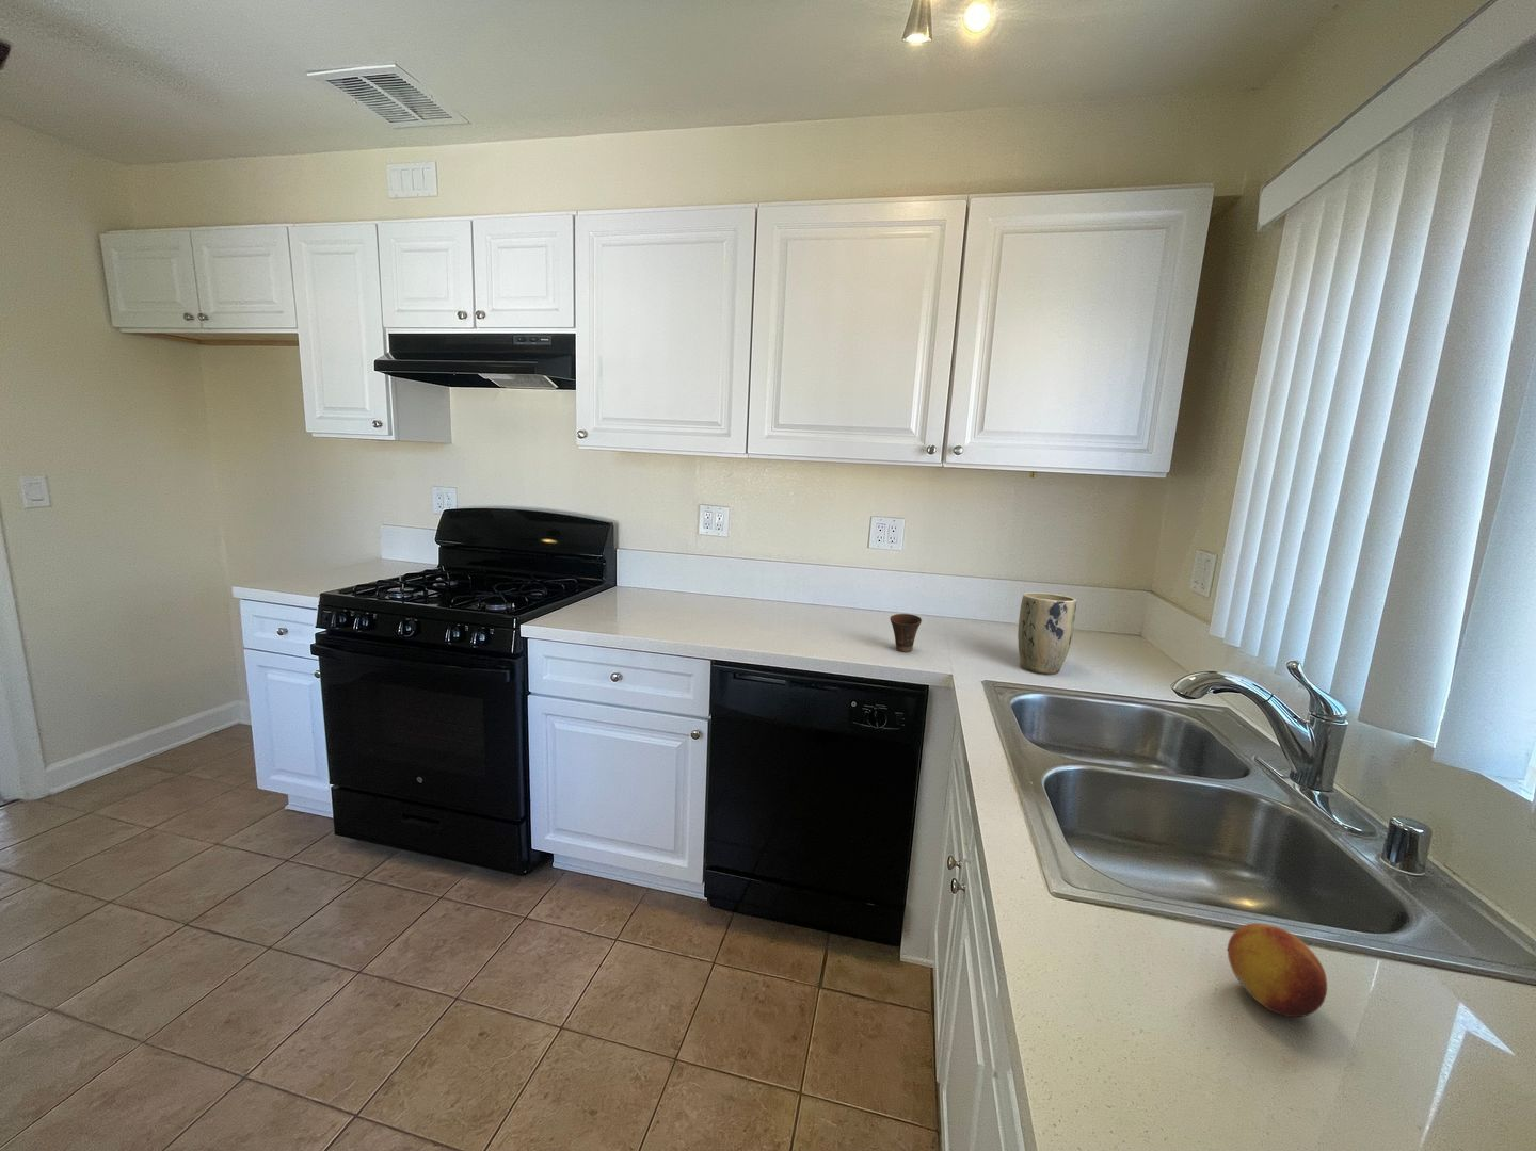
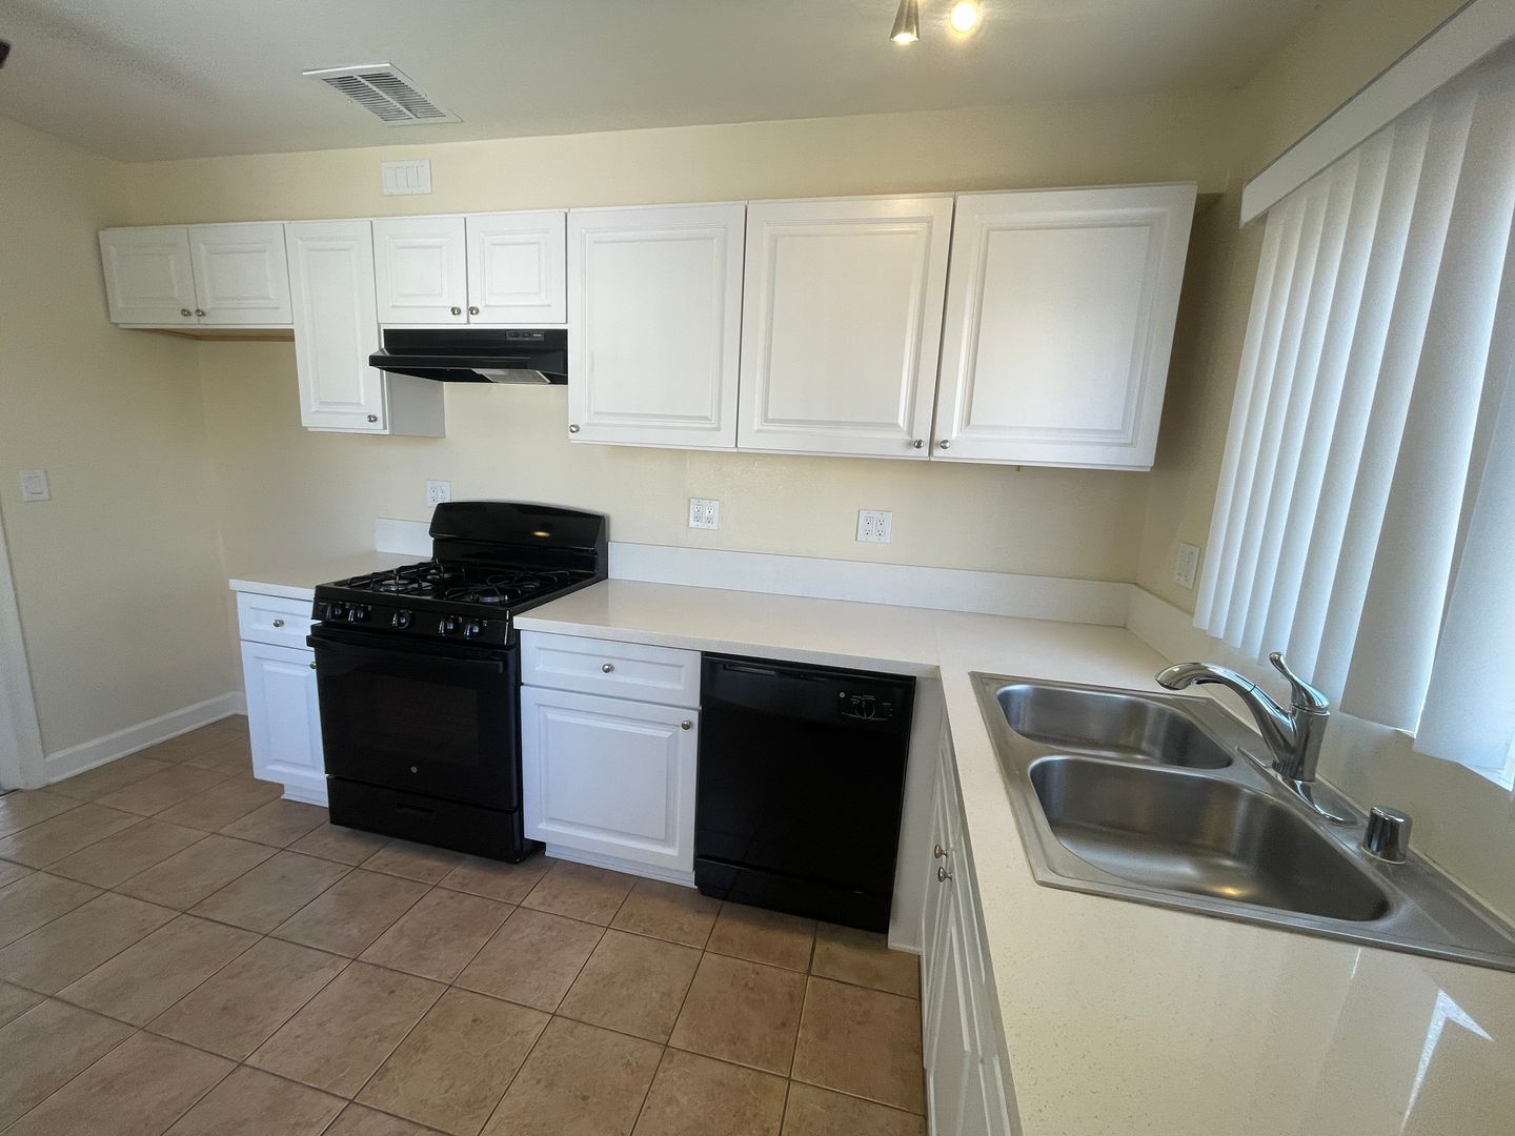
- plant pot (1044, 632)
- cup (903, 634)
- fruit (1276, 966)
